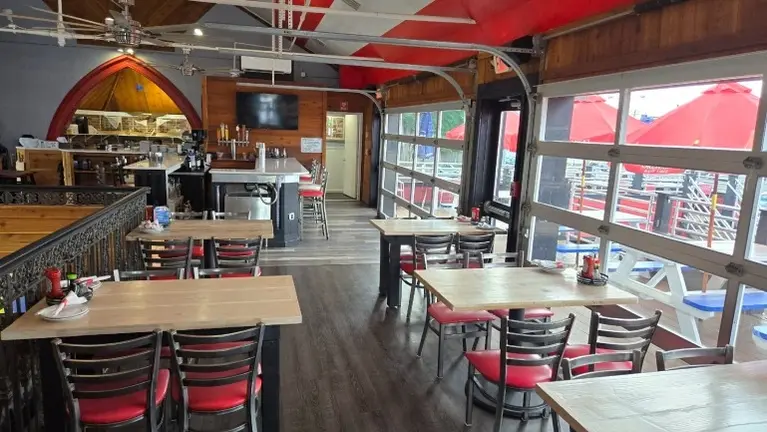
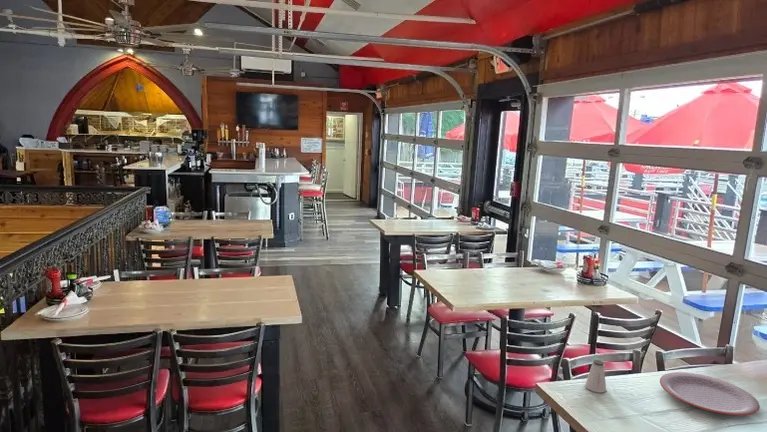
+ saltshaker (597, 374)
+ plate (707, 394)
